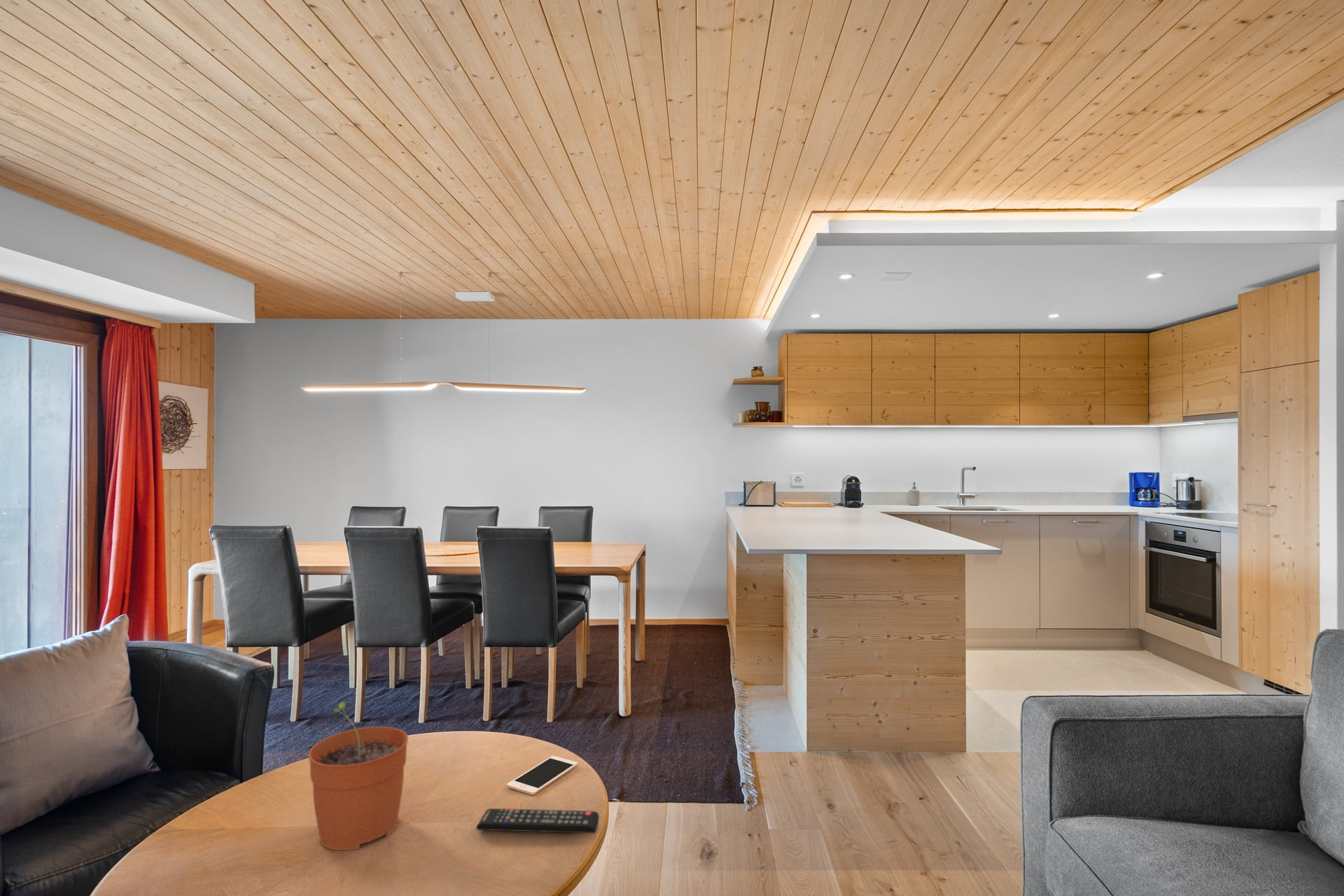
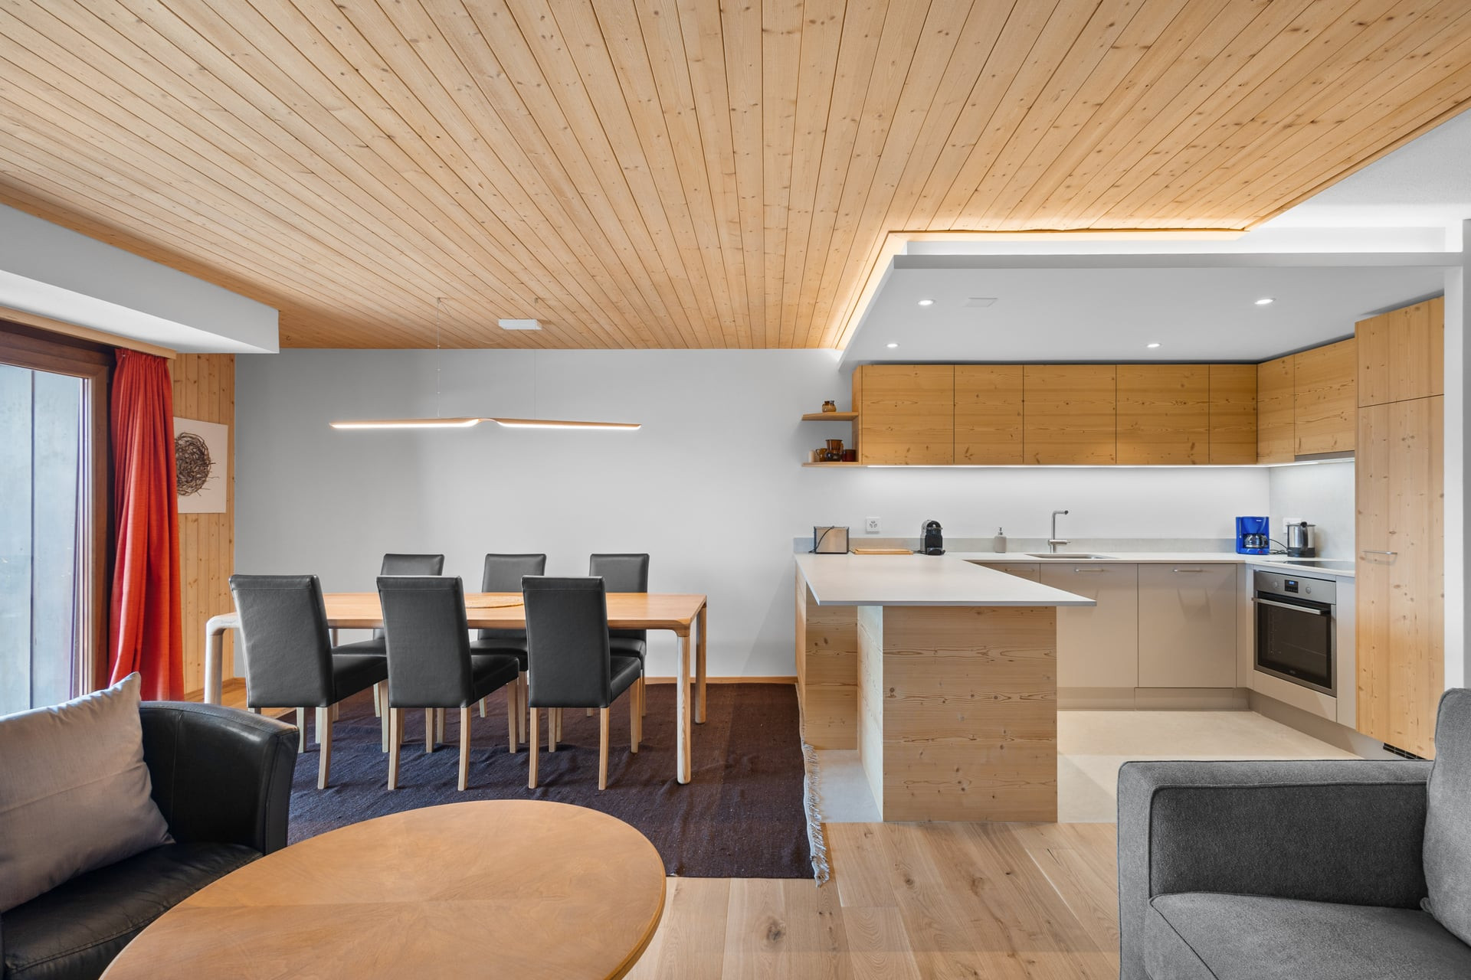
- remote control (538, 822)
- cell phone (543, 774)
- plant pot (359, 765)
